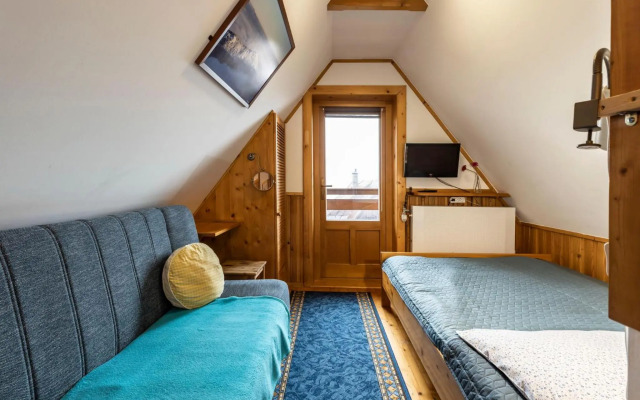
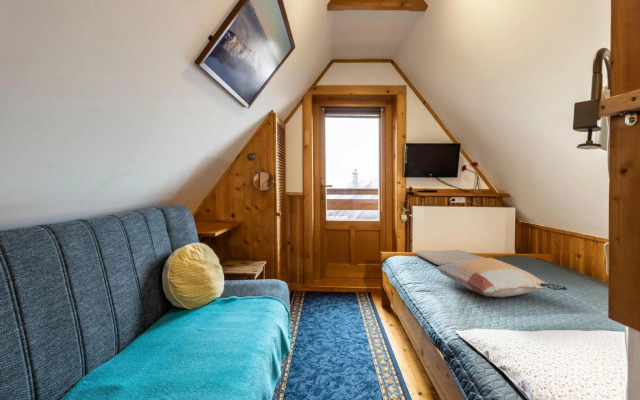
+ cushion (452, 257)
+ decorative pillow (493, 277)
